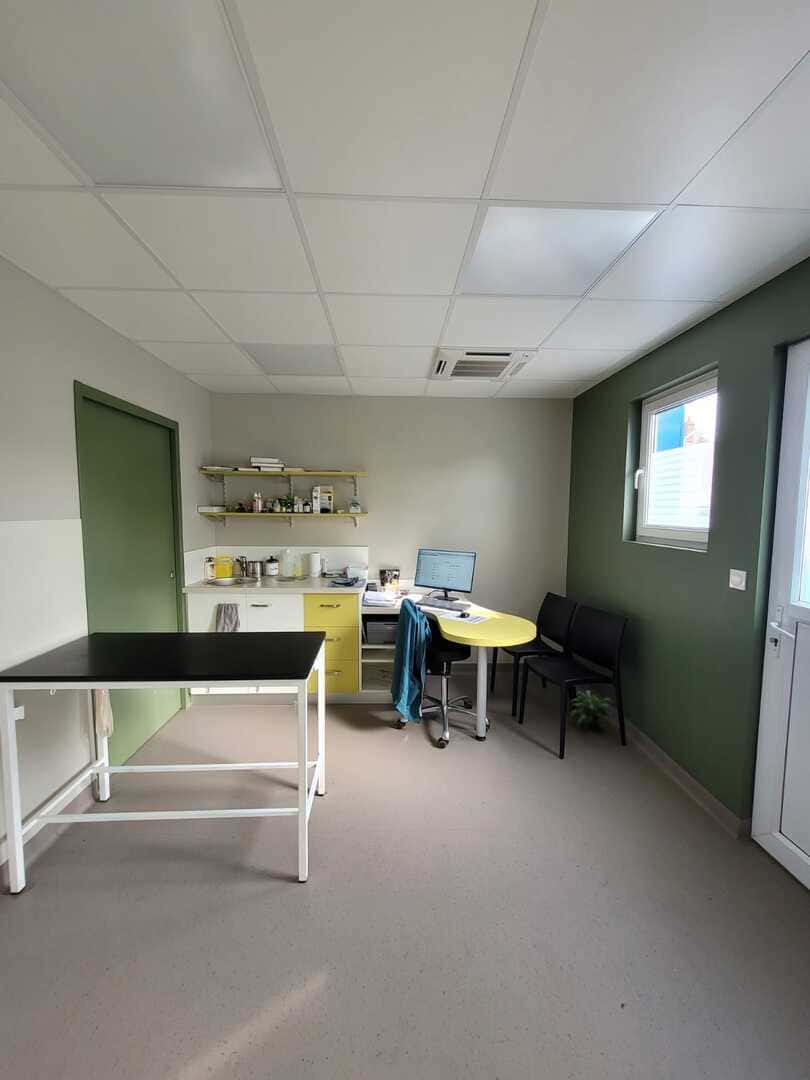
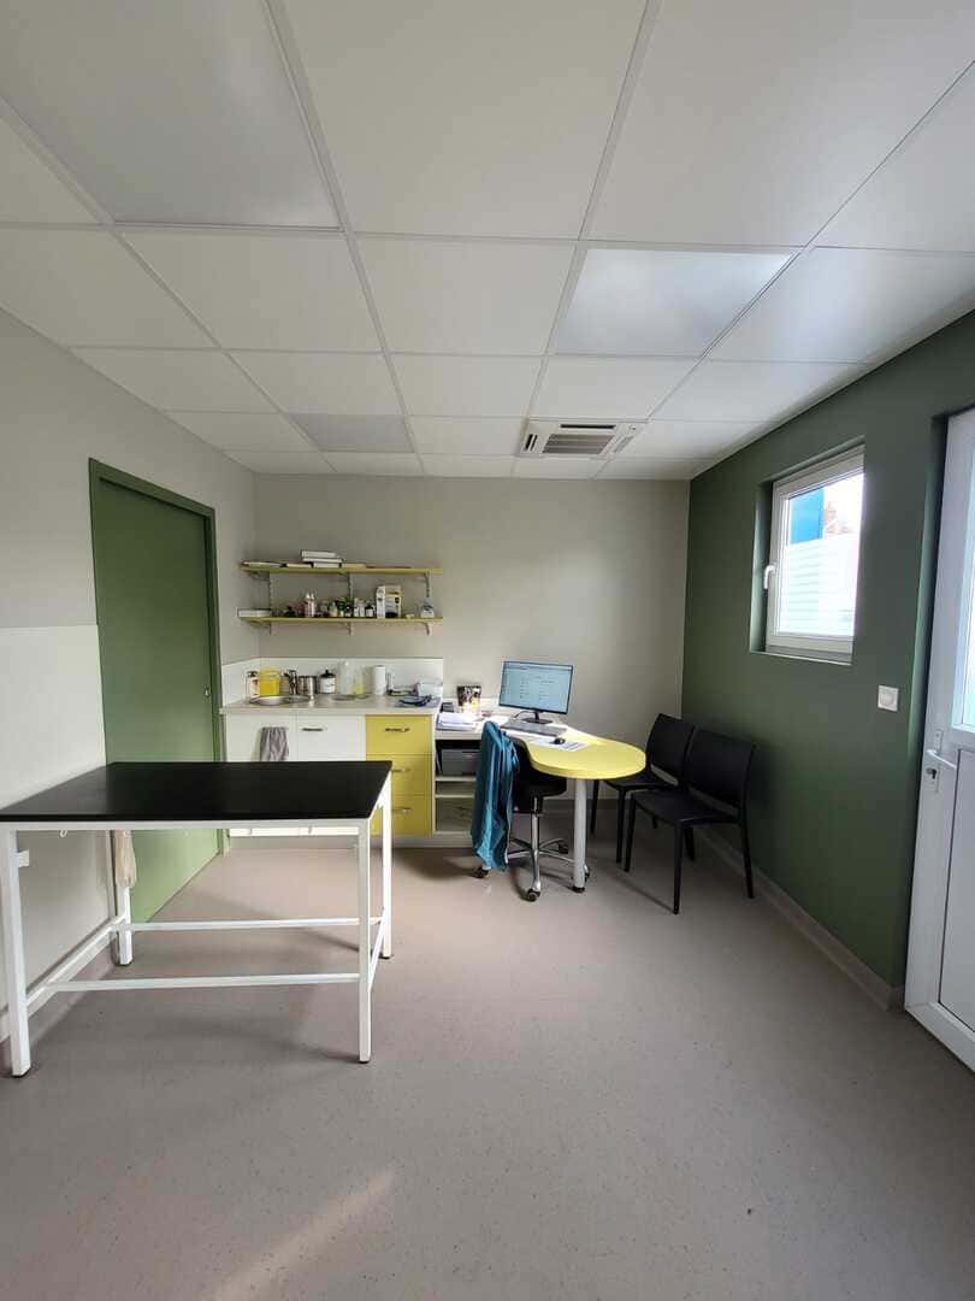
- potted plant (588, 708)
